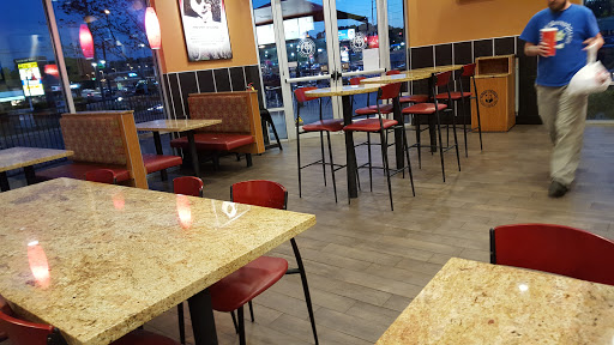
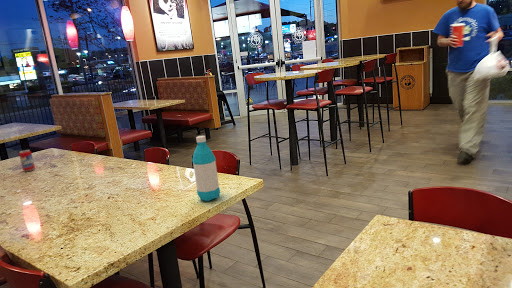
+ water bottle (205, 167)
+ beverage can (27, 160)
